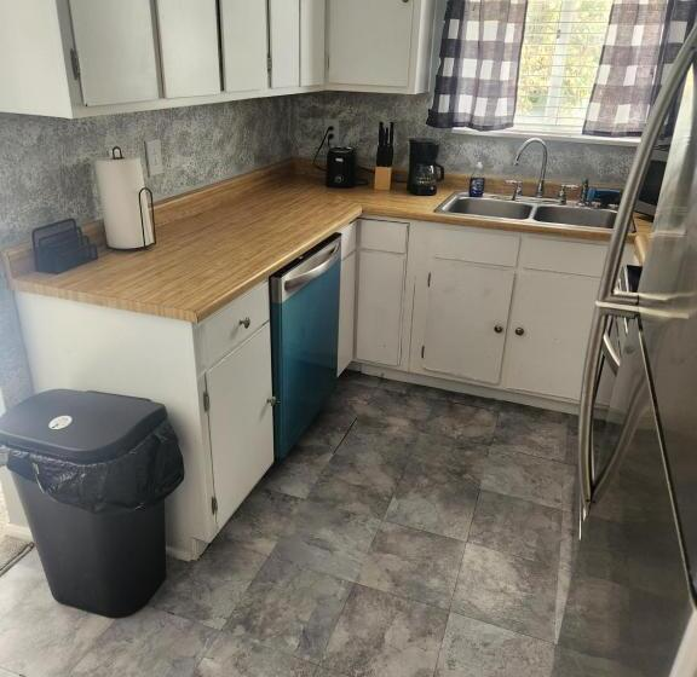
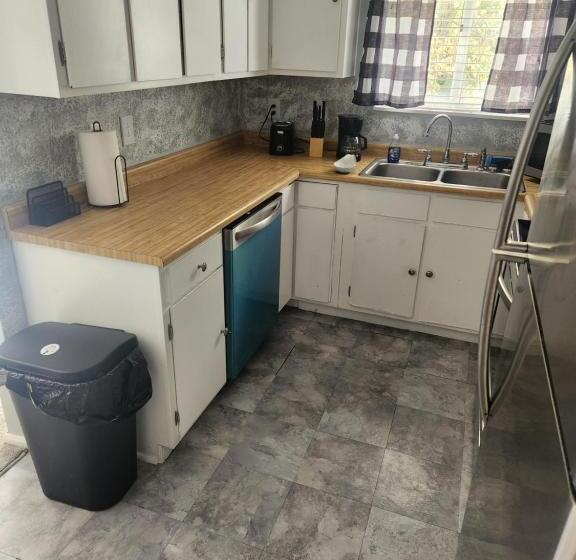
+ spoon rest (347, 162)
